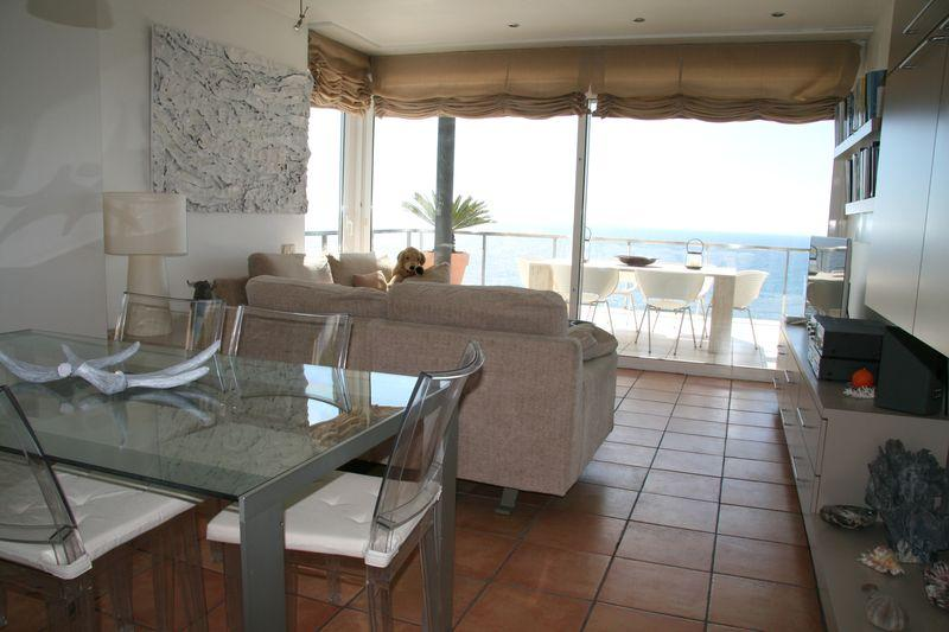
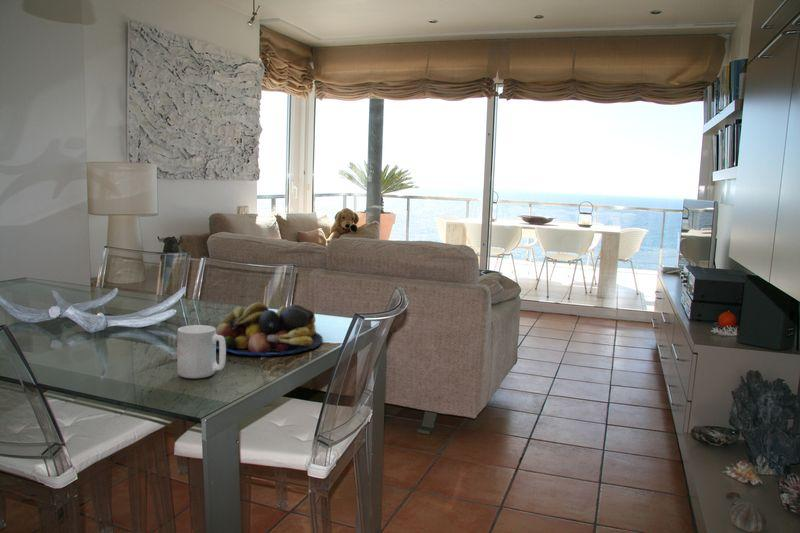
+ fruit bowl (265, 321)
+ mug (201, 351)
